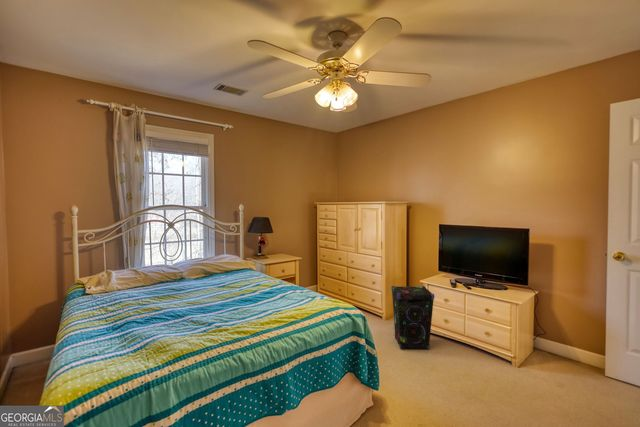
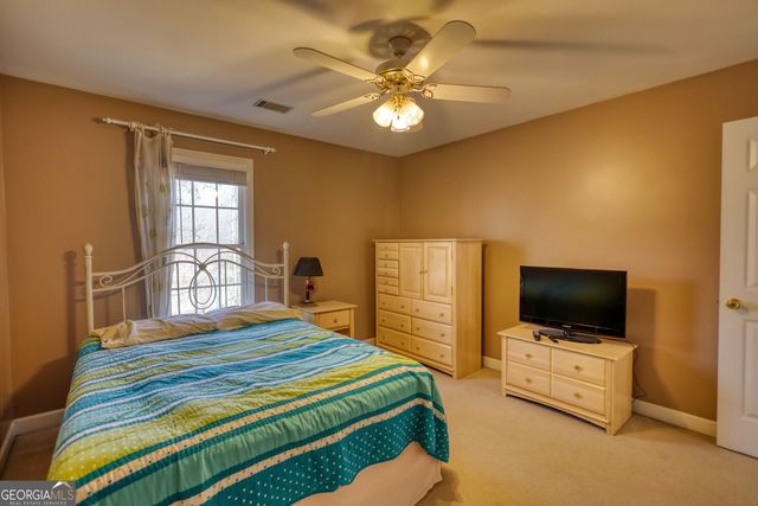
- speaker (411, 316)
